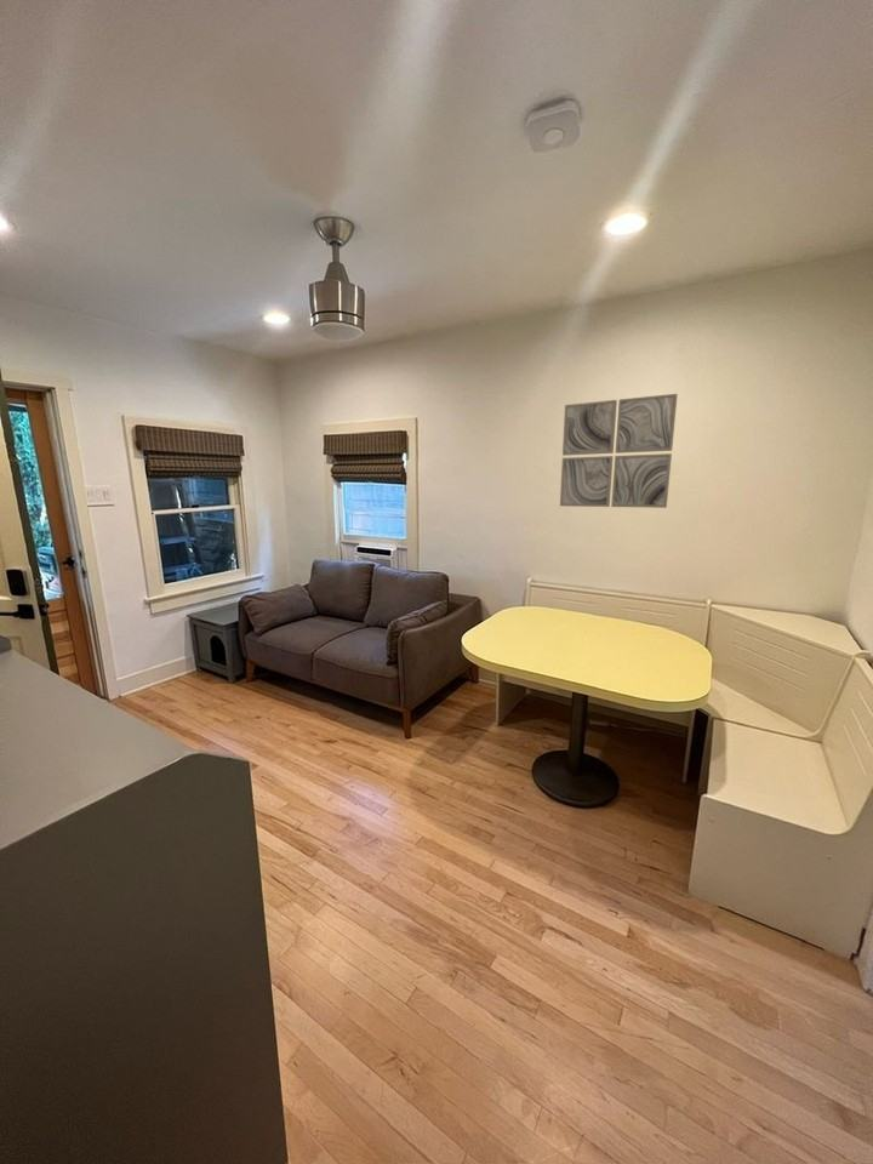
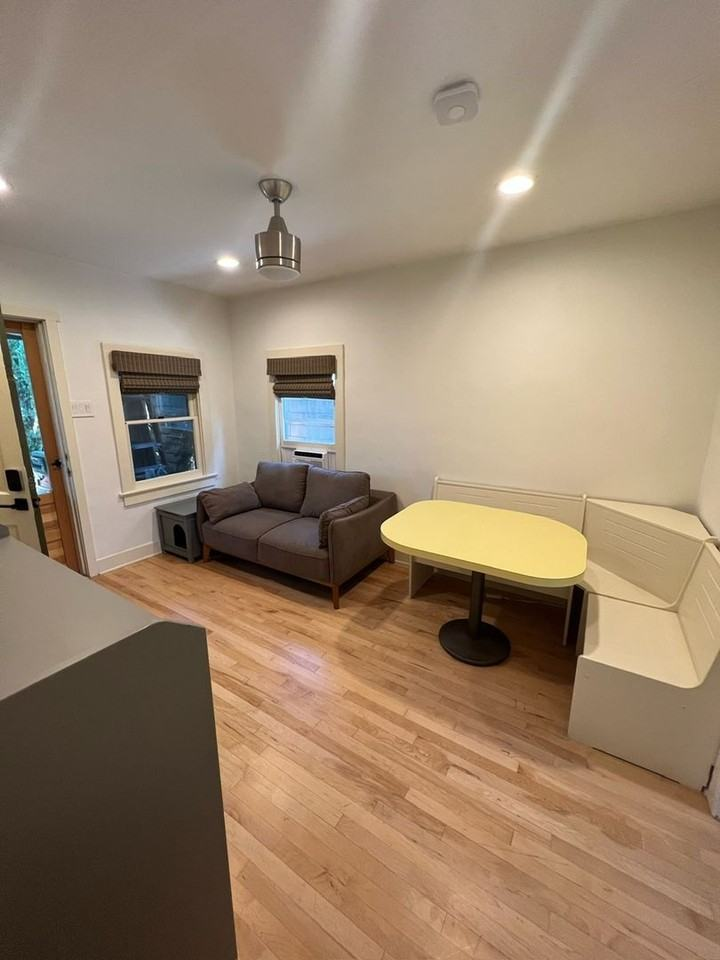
- wall art (615, 452)
